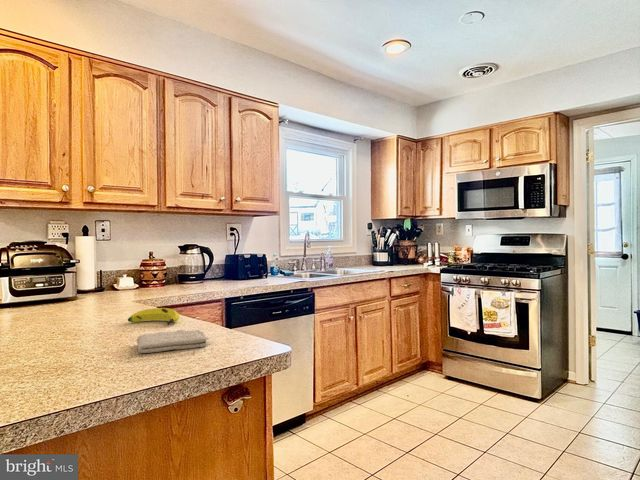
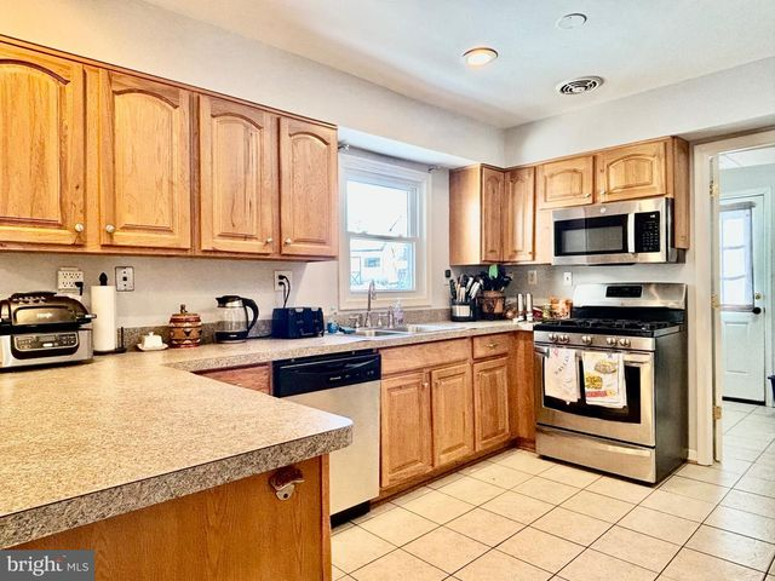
- banana (153, 316)
- washcloth (172, 340)
